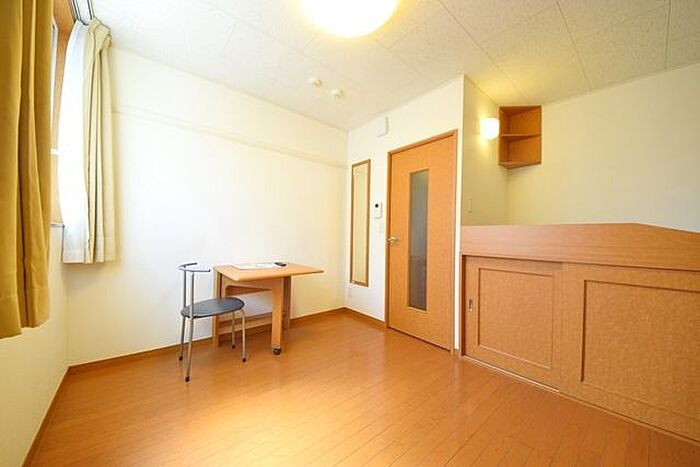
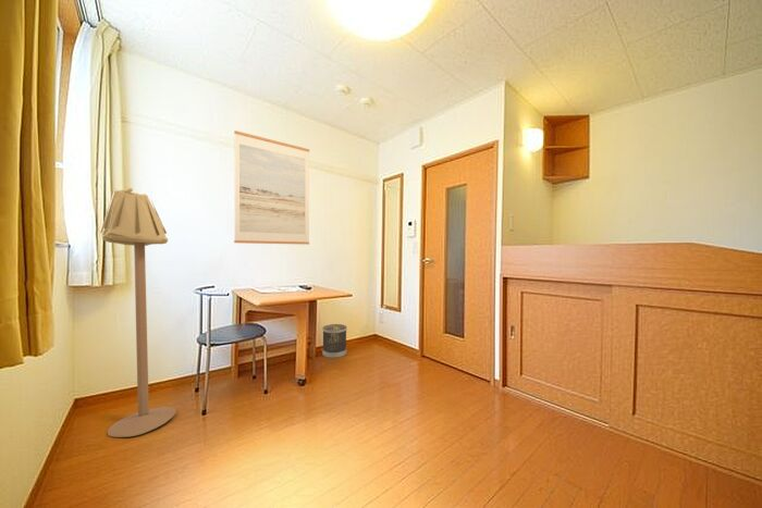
+ wastebasket (334, 340)
+ floor lamp (137, 305)
+ wall art (274, 191)
